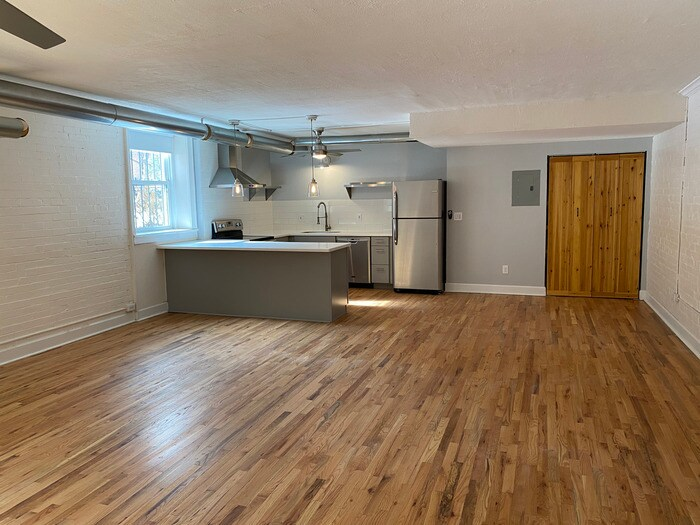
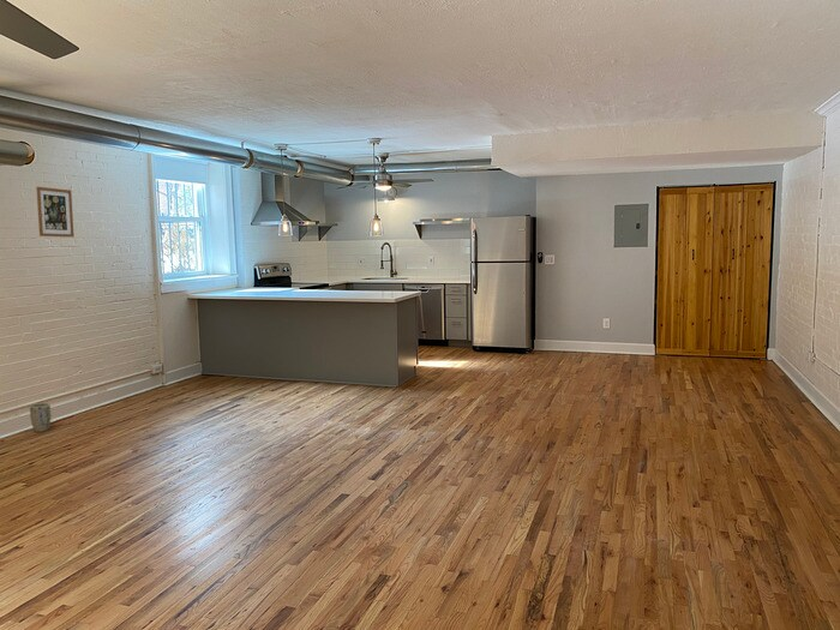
+ wall art (55, 212)
+ plant pot (41, 418)
